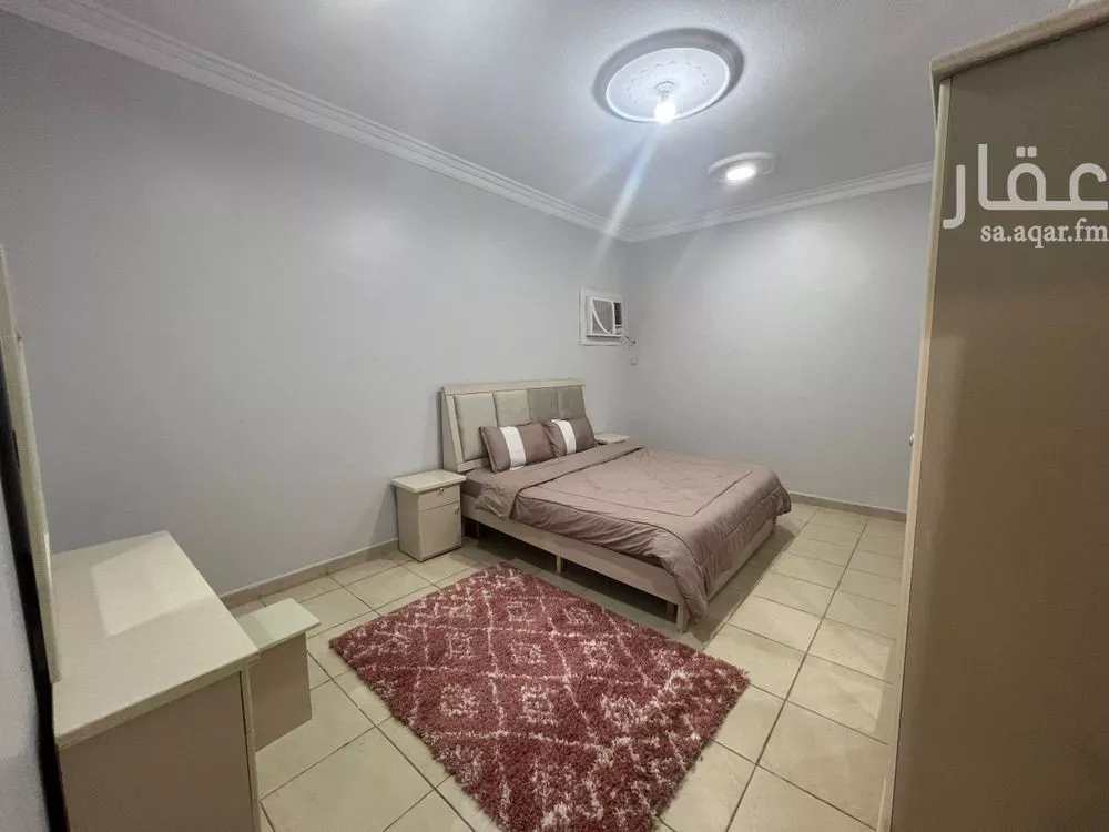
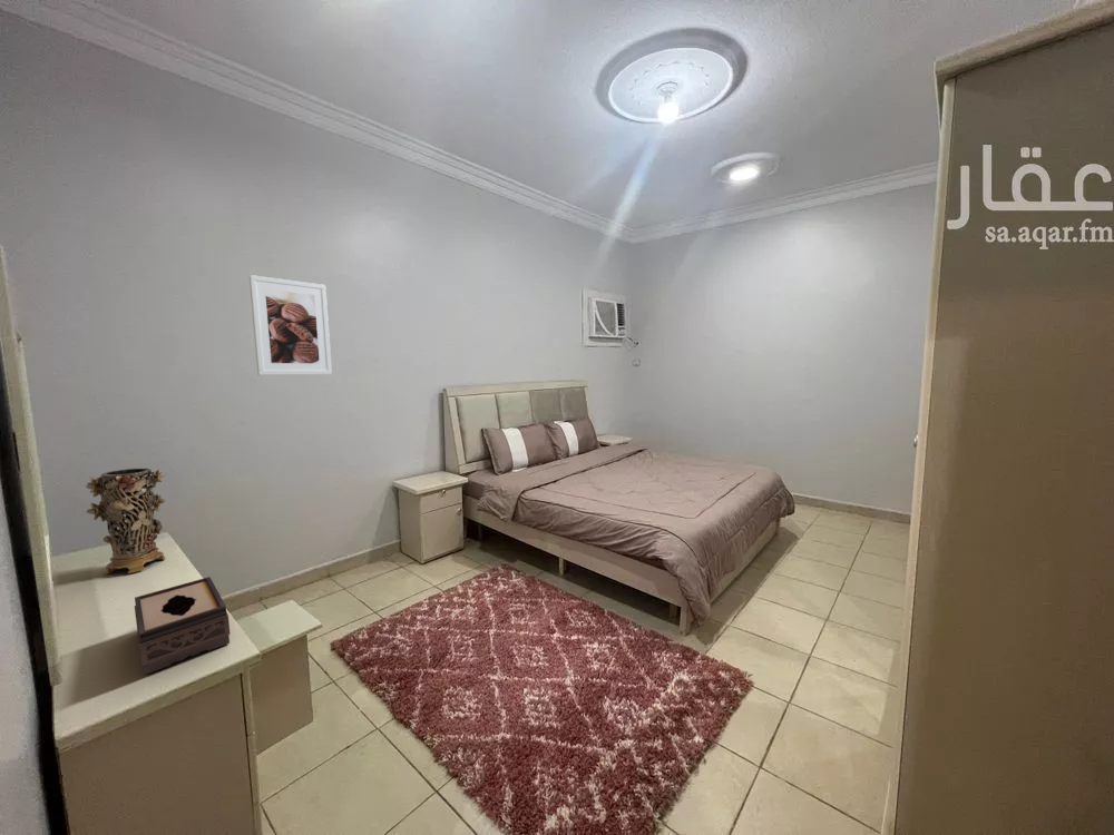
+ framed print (293, 327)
+ decorative vase (131, 519)
+ tissue box (180, 619)
